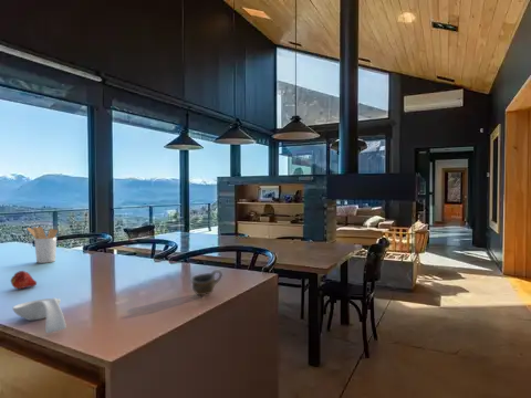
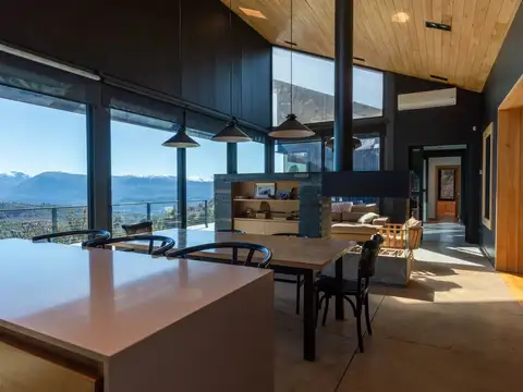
- fruit (22, 279)
- spoon rest (43, 308)
- cup (205, 282)
- utensil holder (42, 243)
